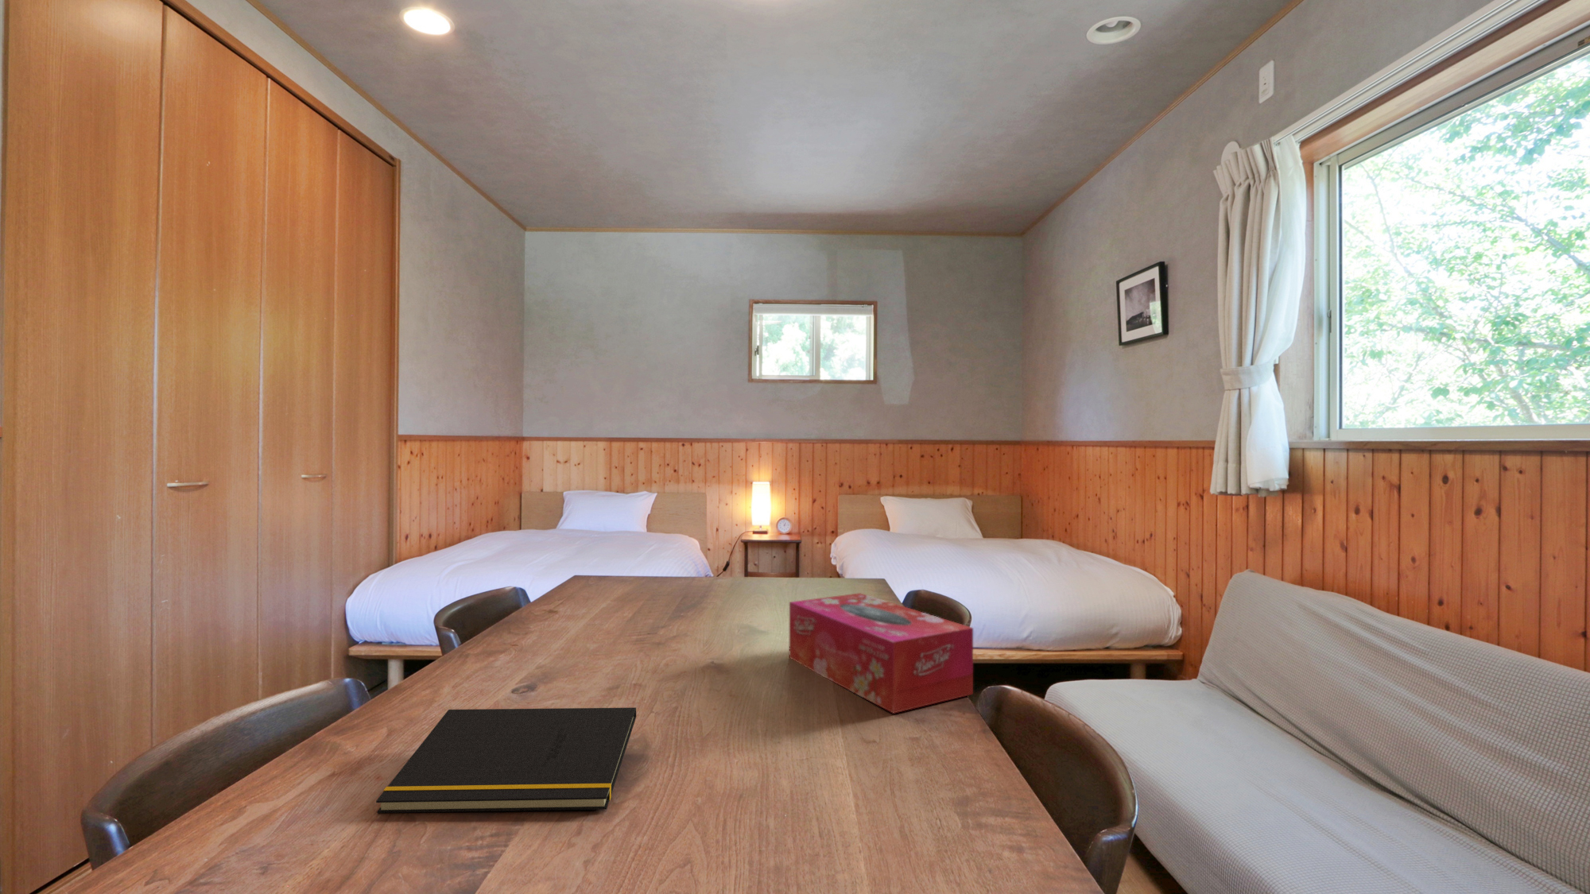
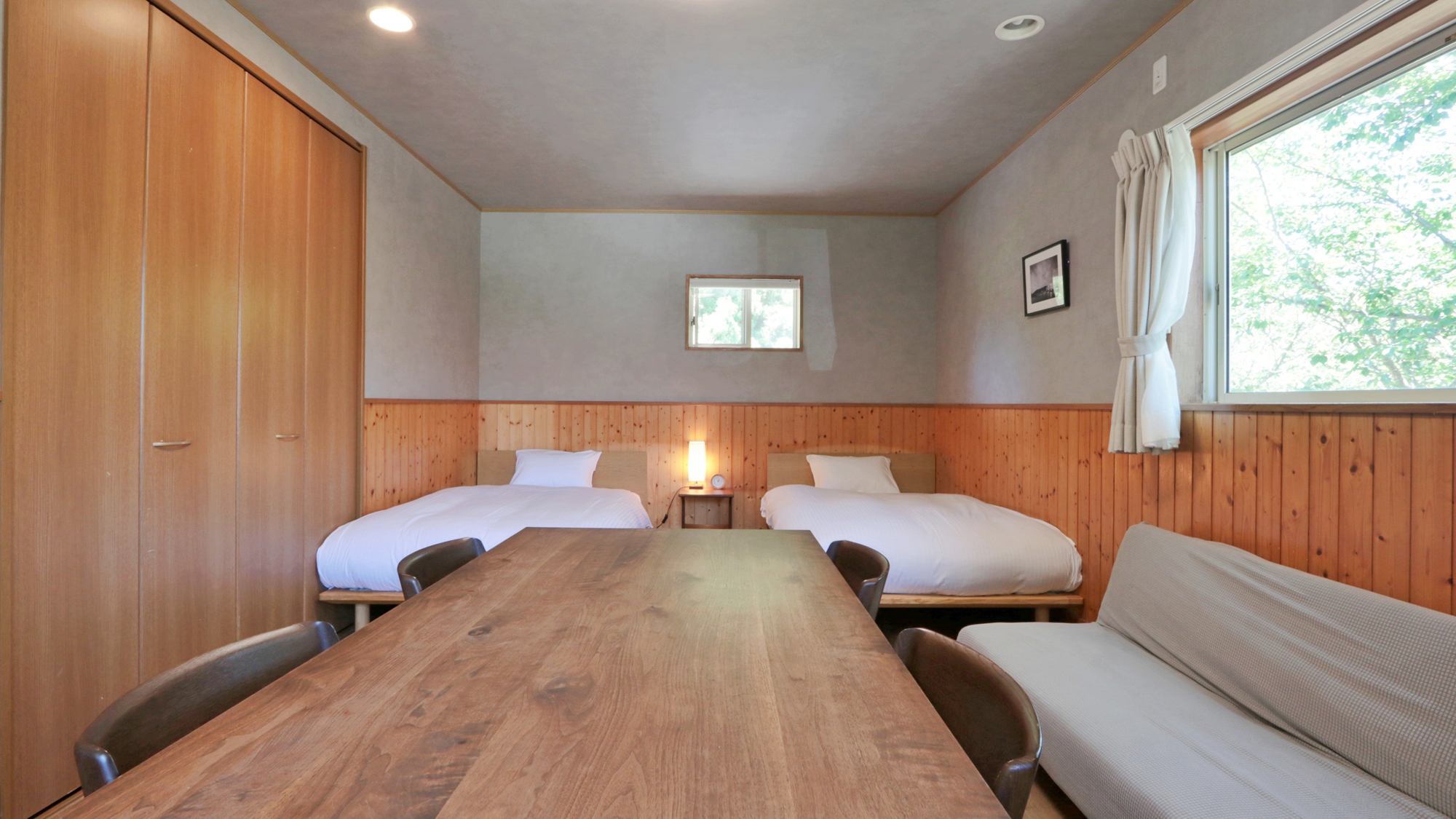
- notepad (520, 754)
- tissue box (874, 644)
